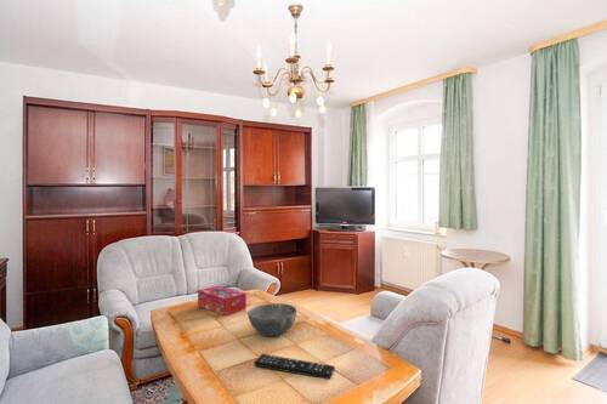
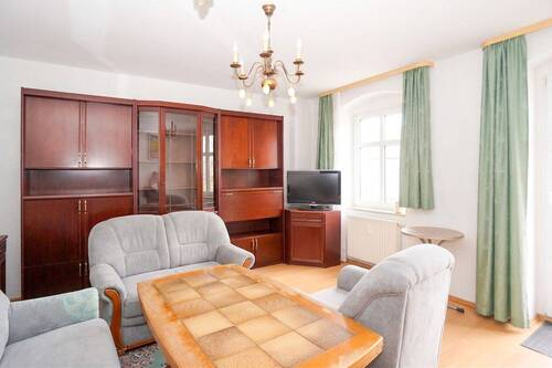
- bowl (272, 320)
- tissue box (221, 298)
- remote control (294, 365)
